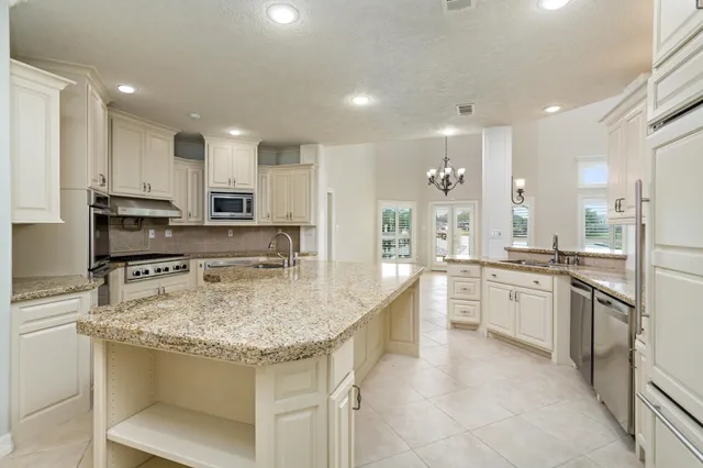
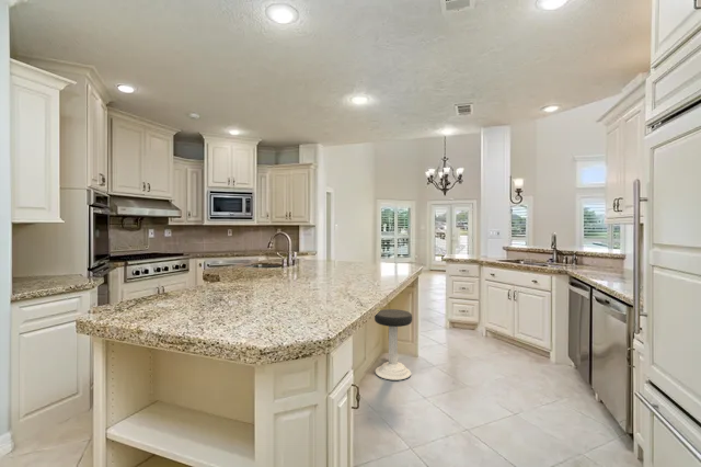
+ stool (392, 342)
